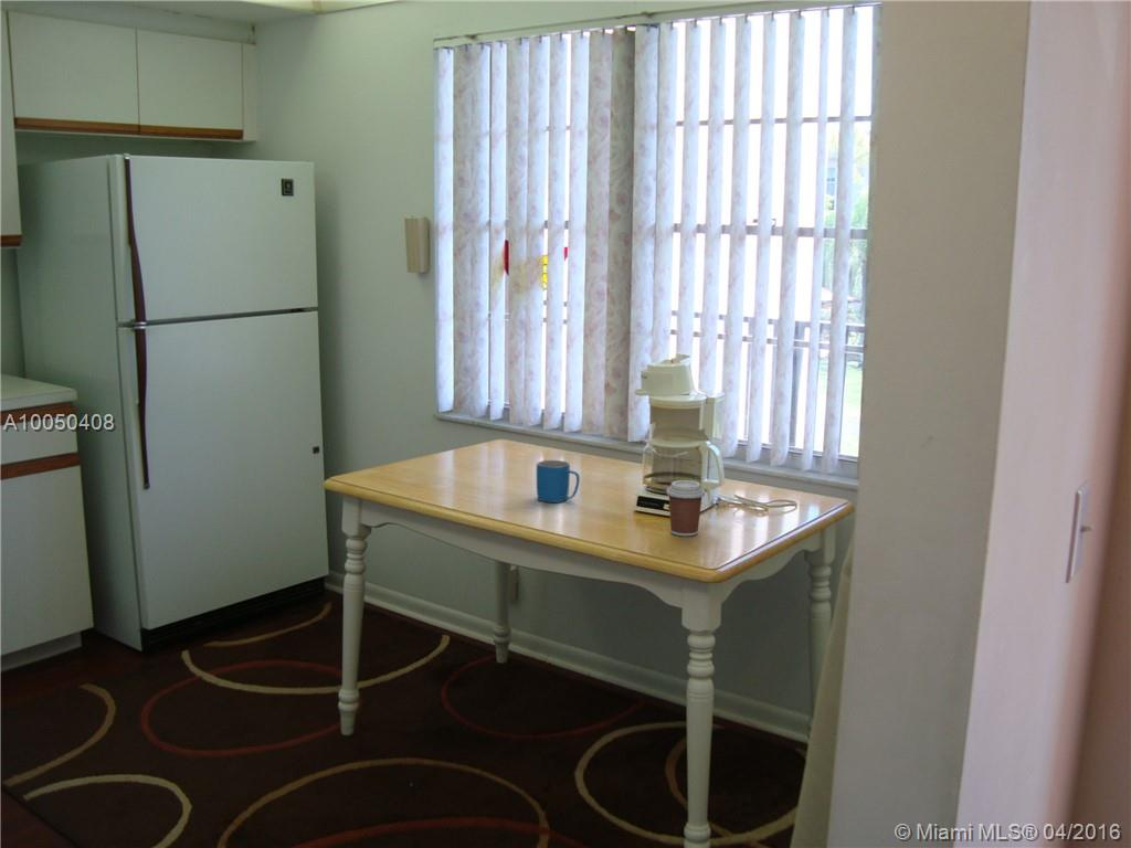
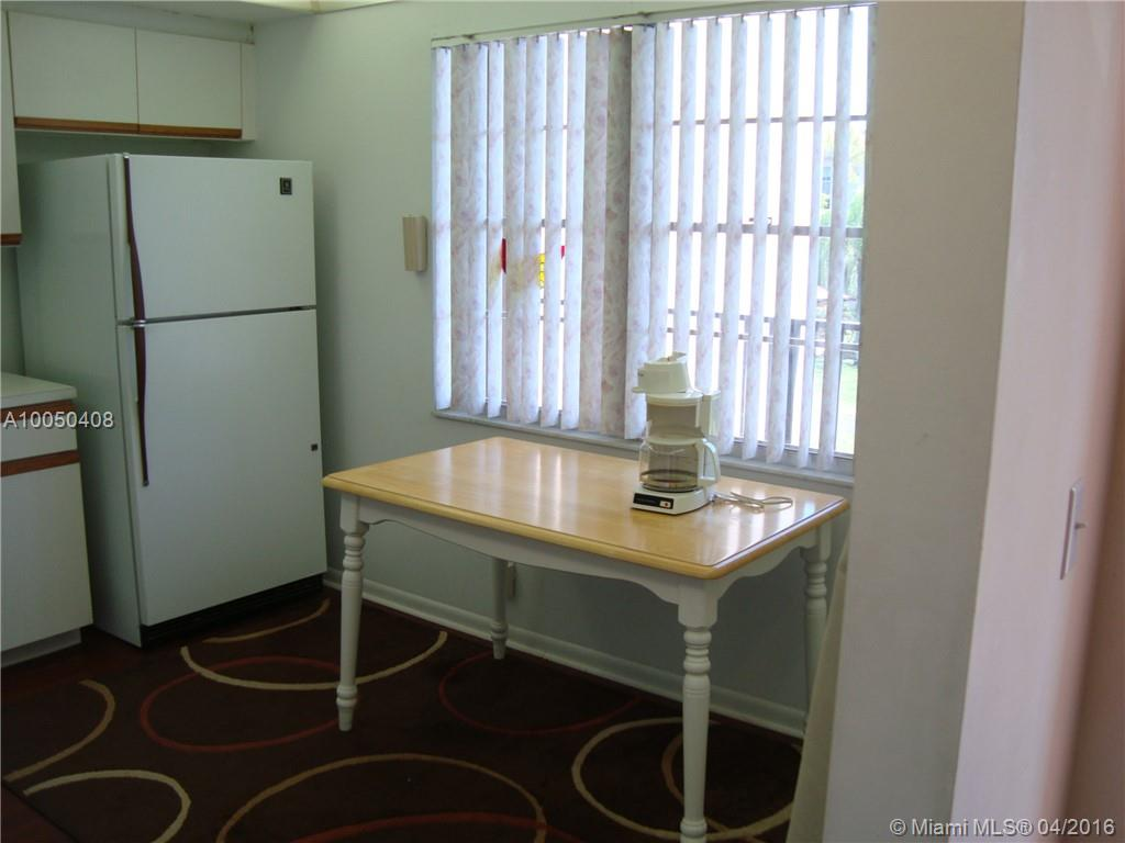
- mug (558, 481)
- coffee cup (685, 508)
